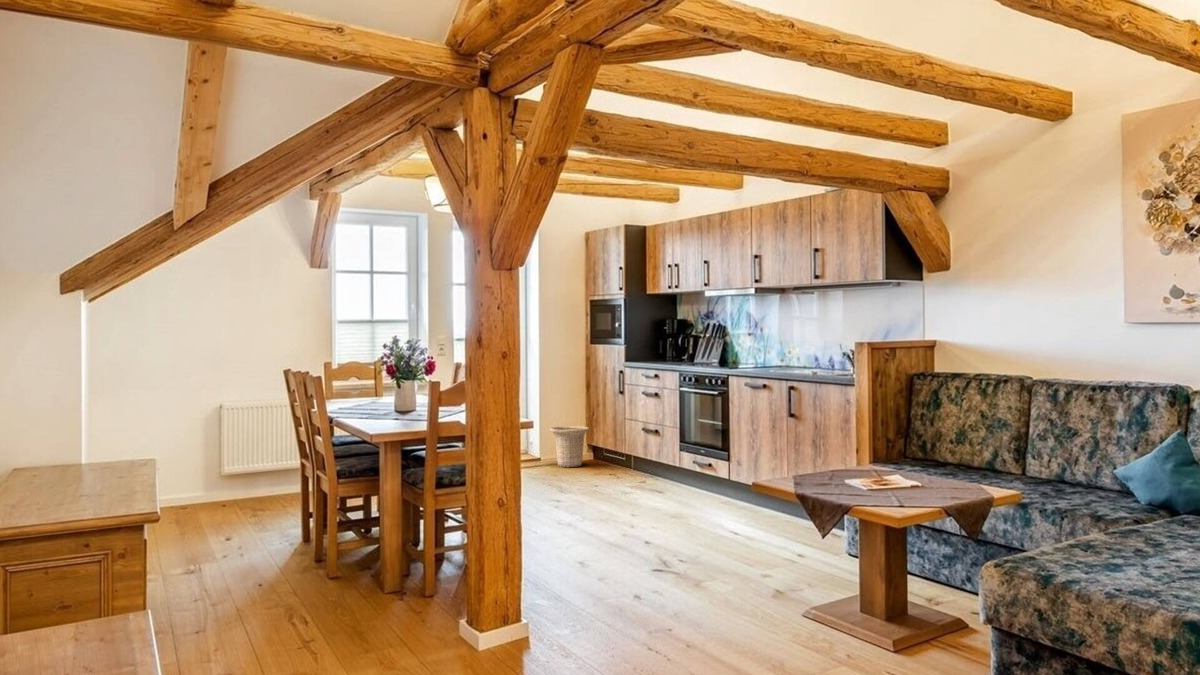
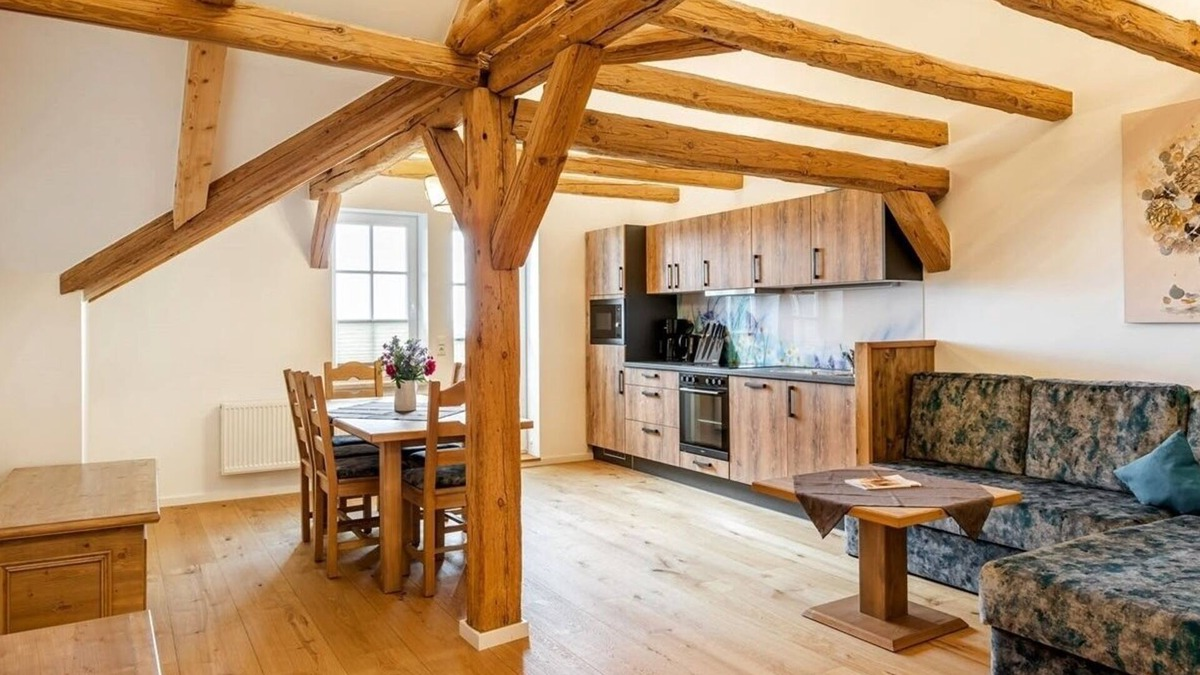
- basket (569, 446)
